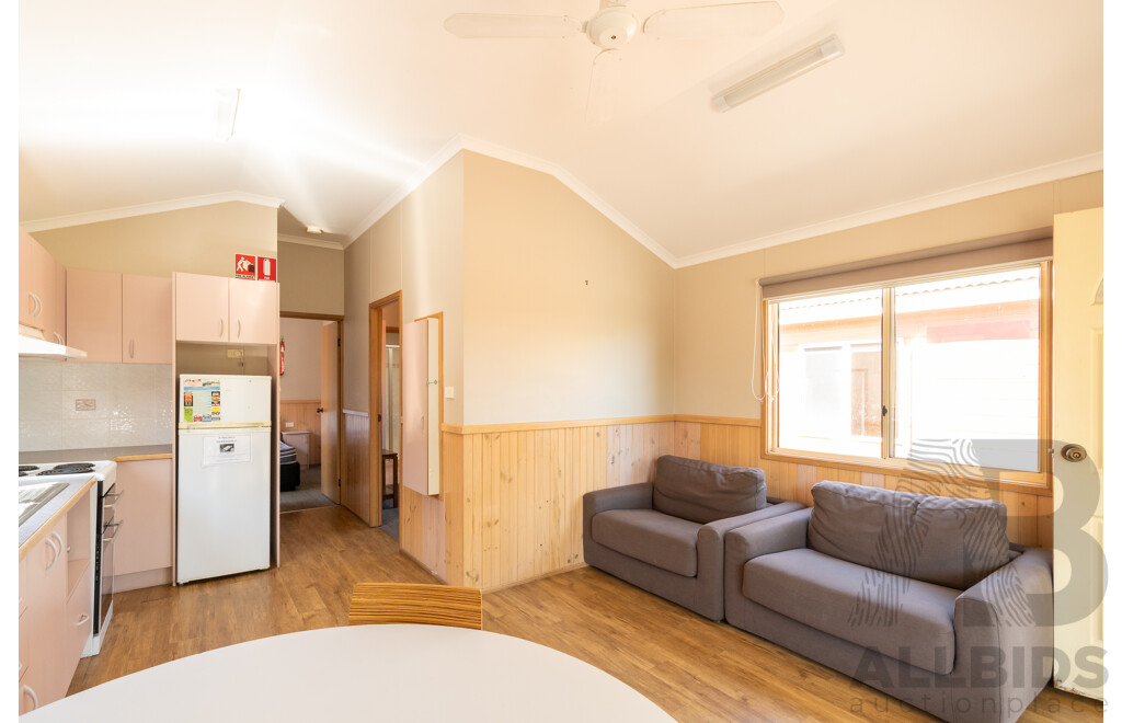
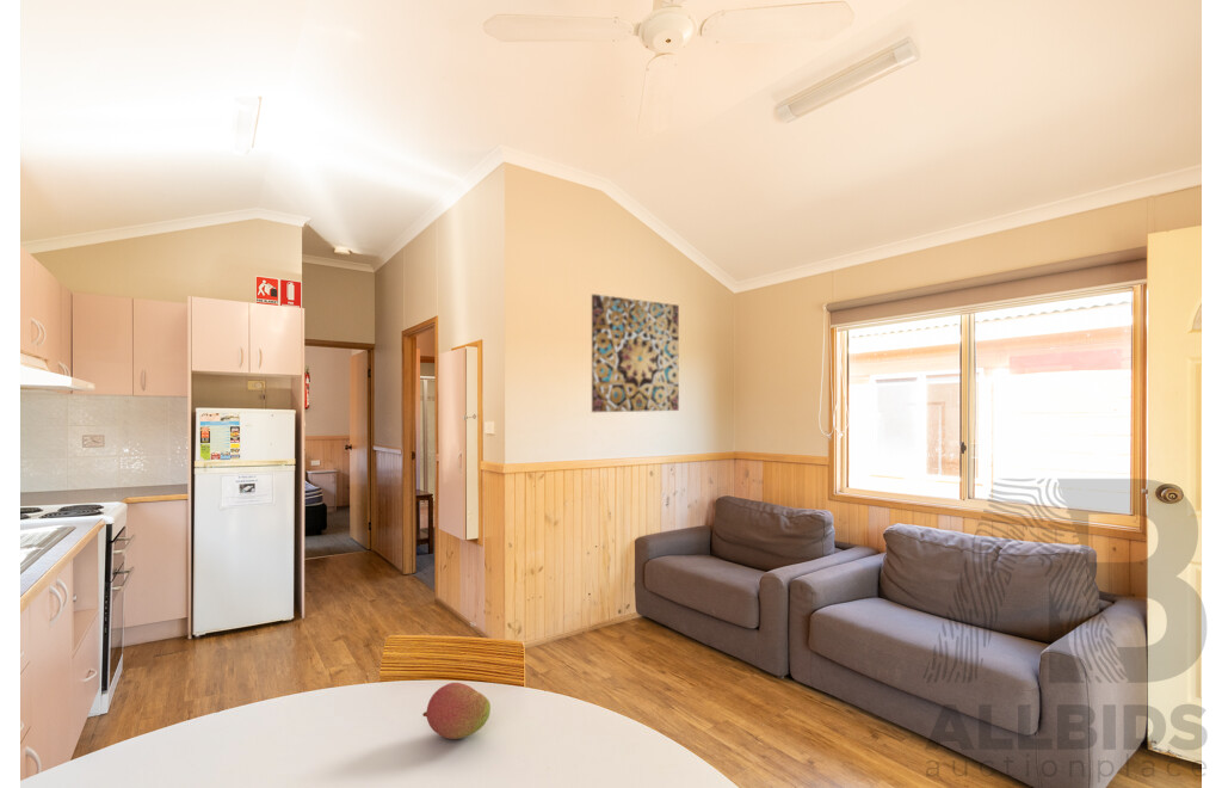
+ wall art (637, 356)
+ fruit (456, 709)
